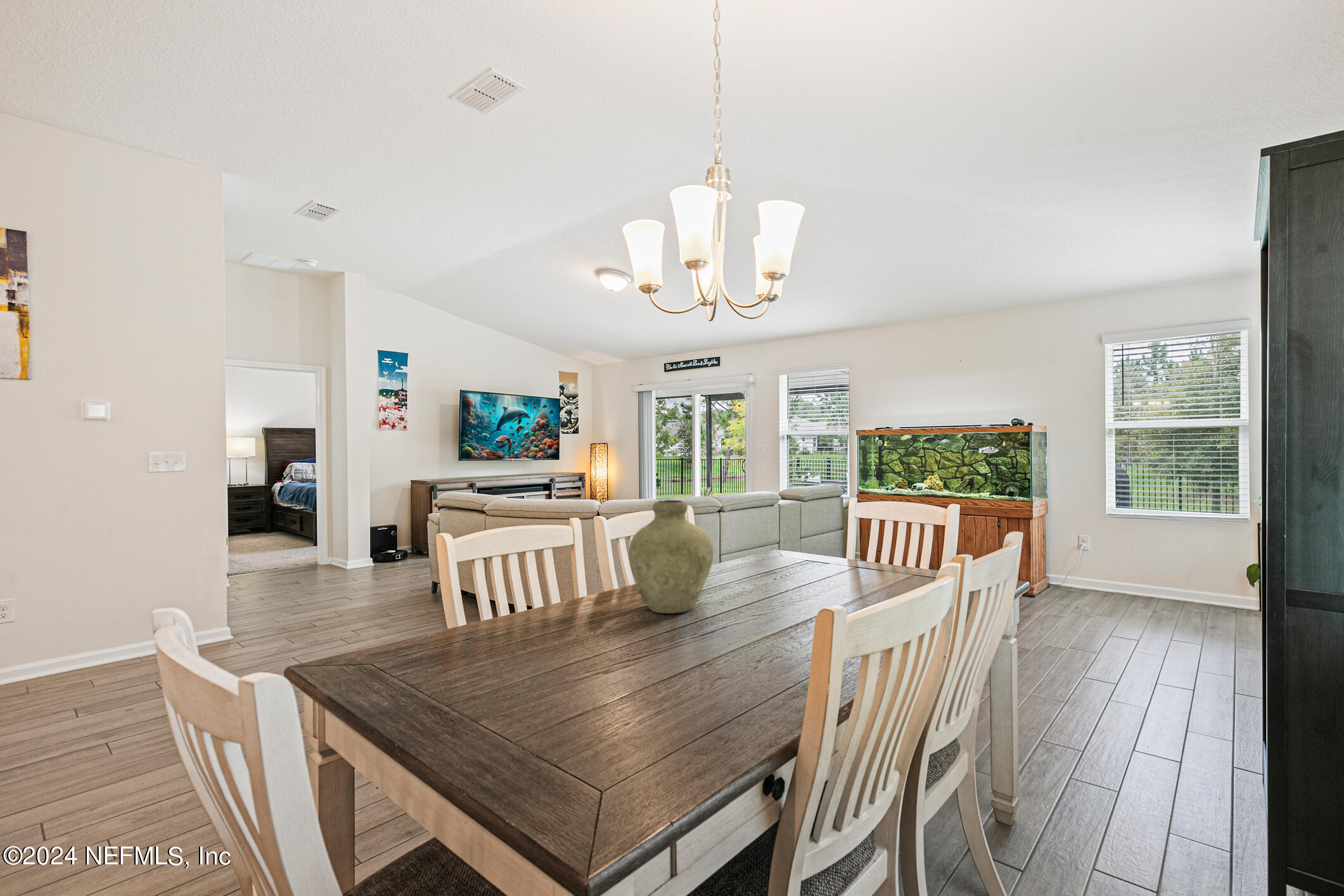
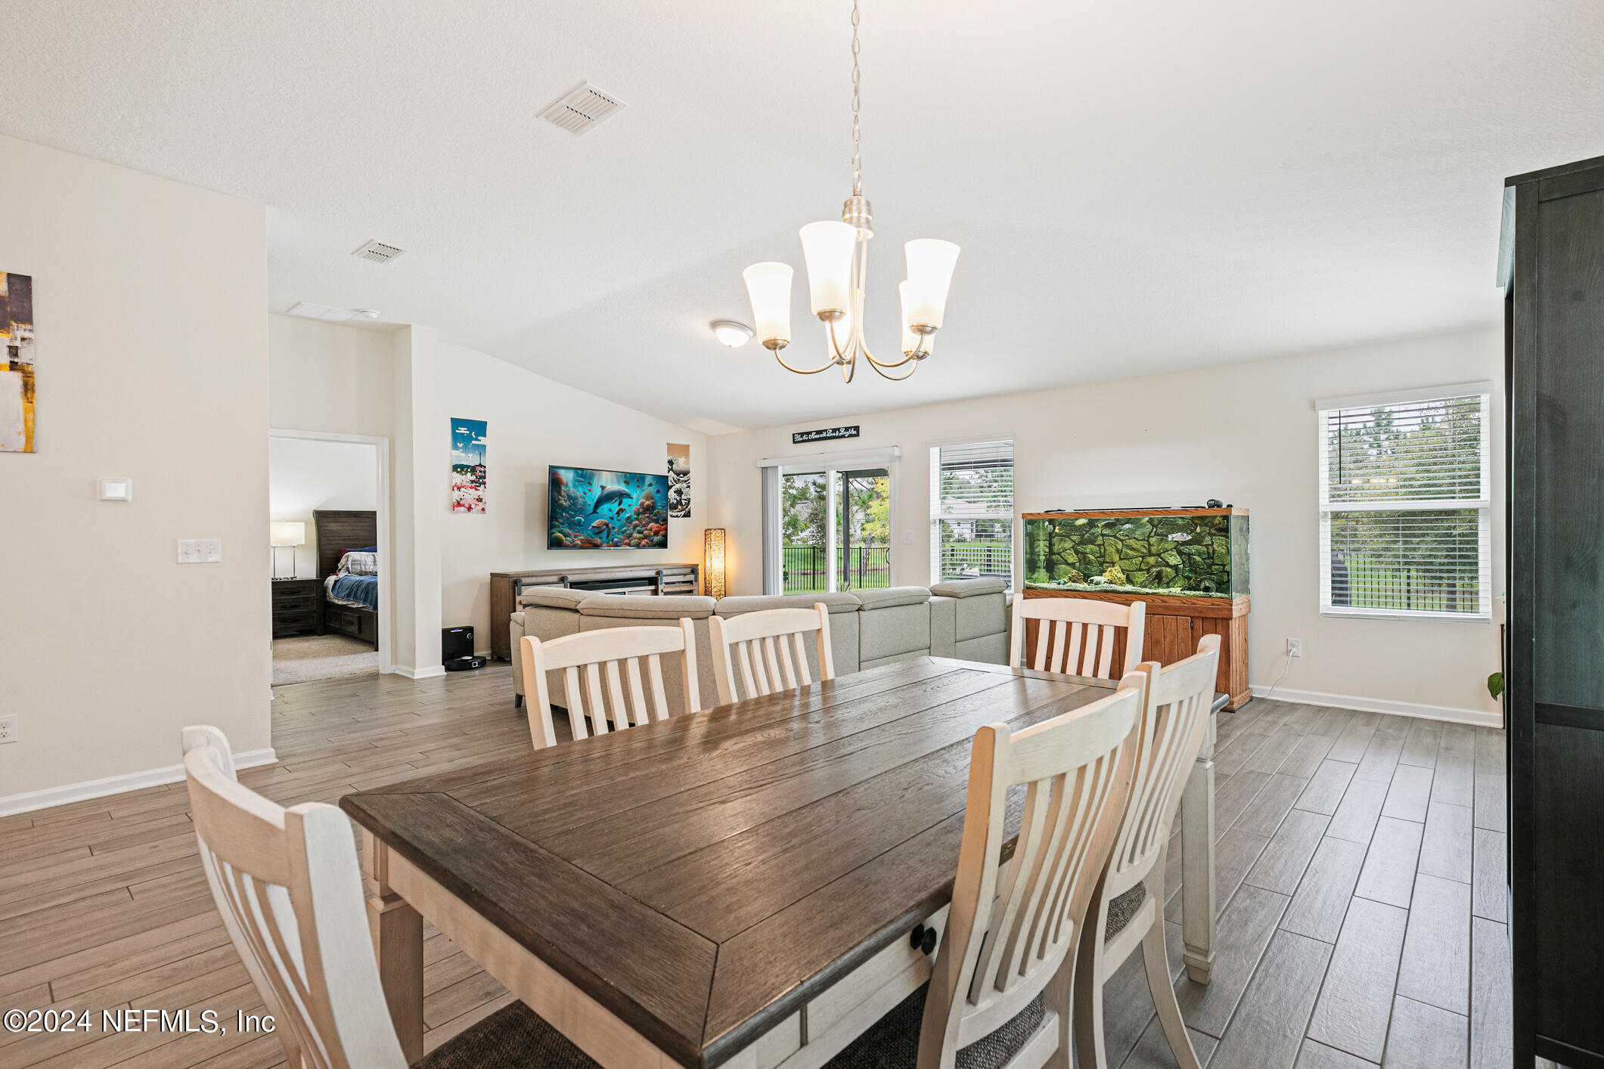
- vase (671, 554)
